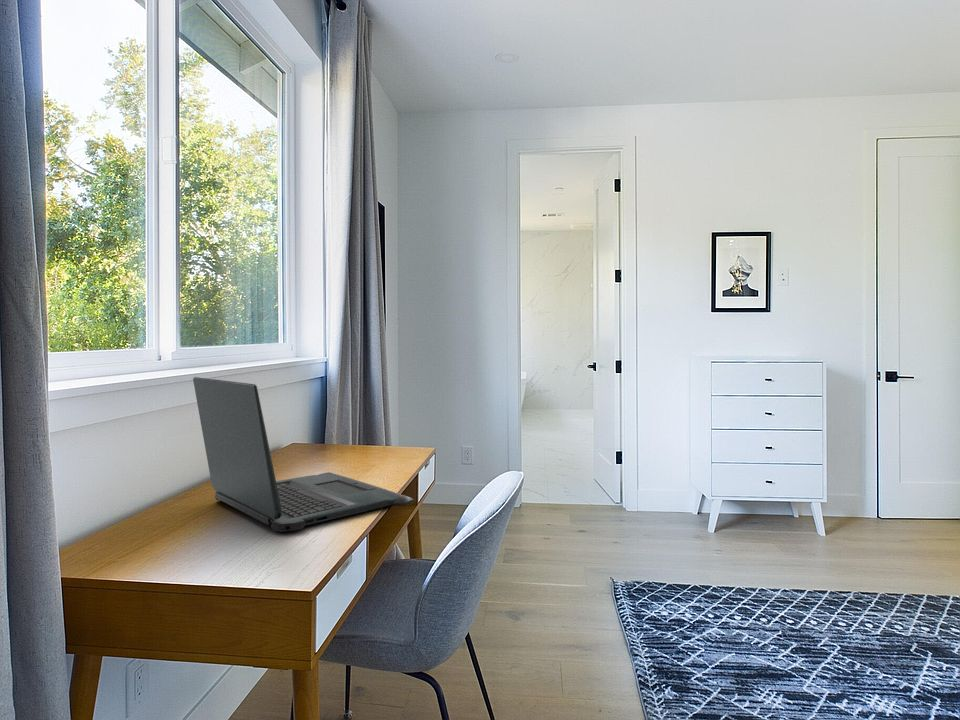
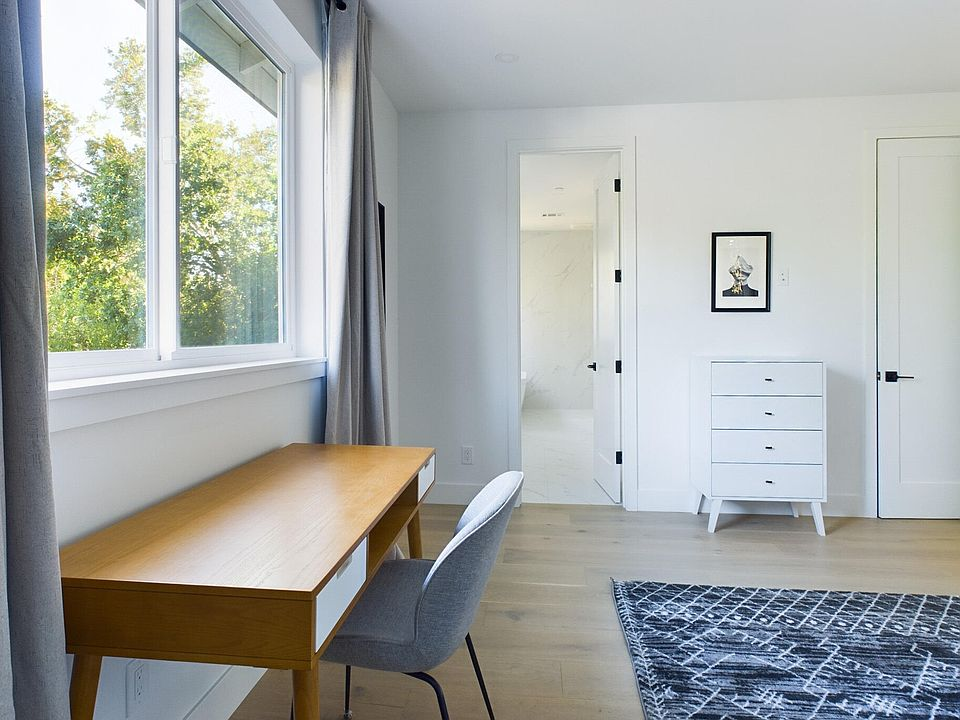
- laptop (268, 444)
